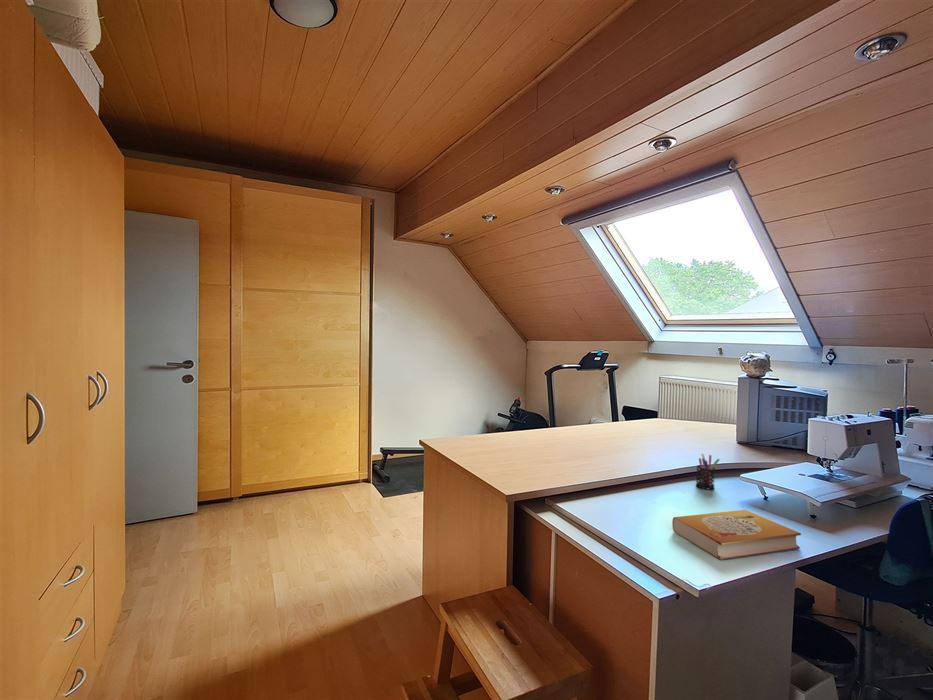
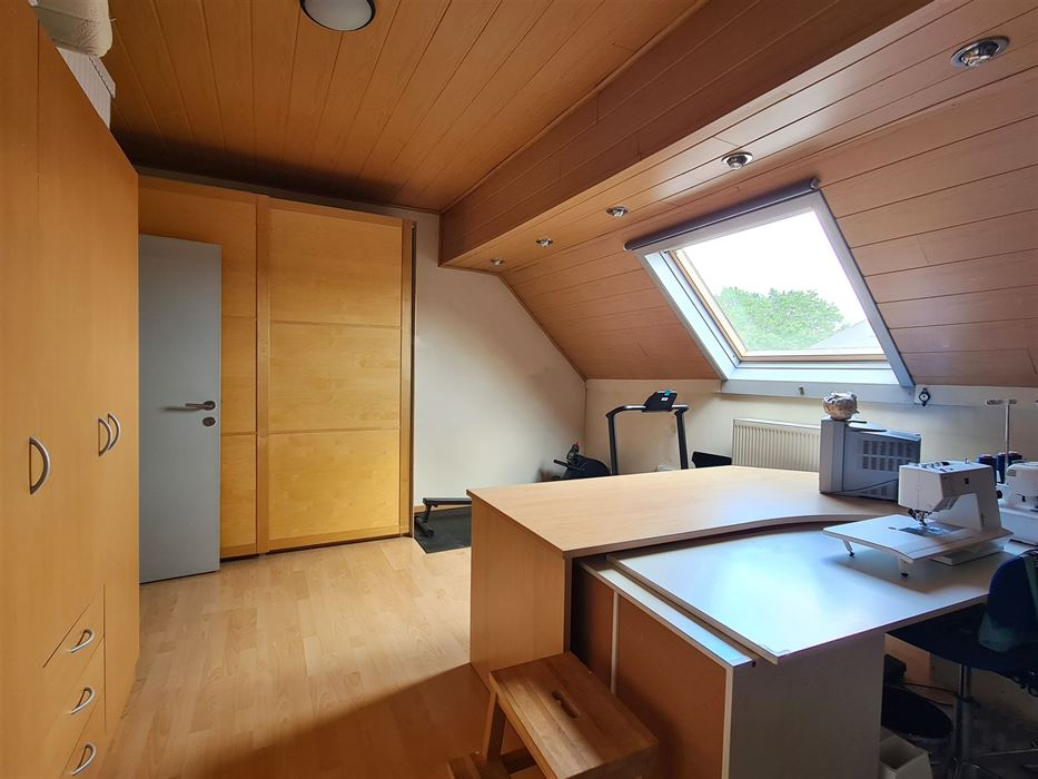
- pen holder (708, 470)
- book (733, 531)
